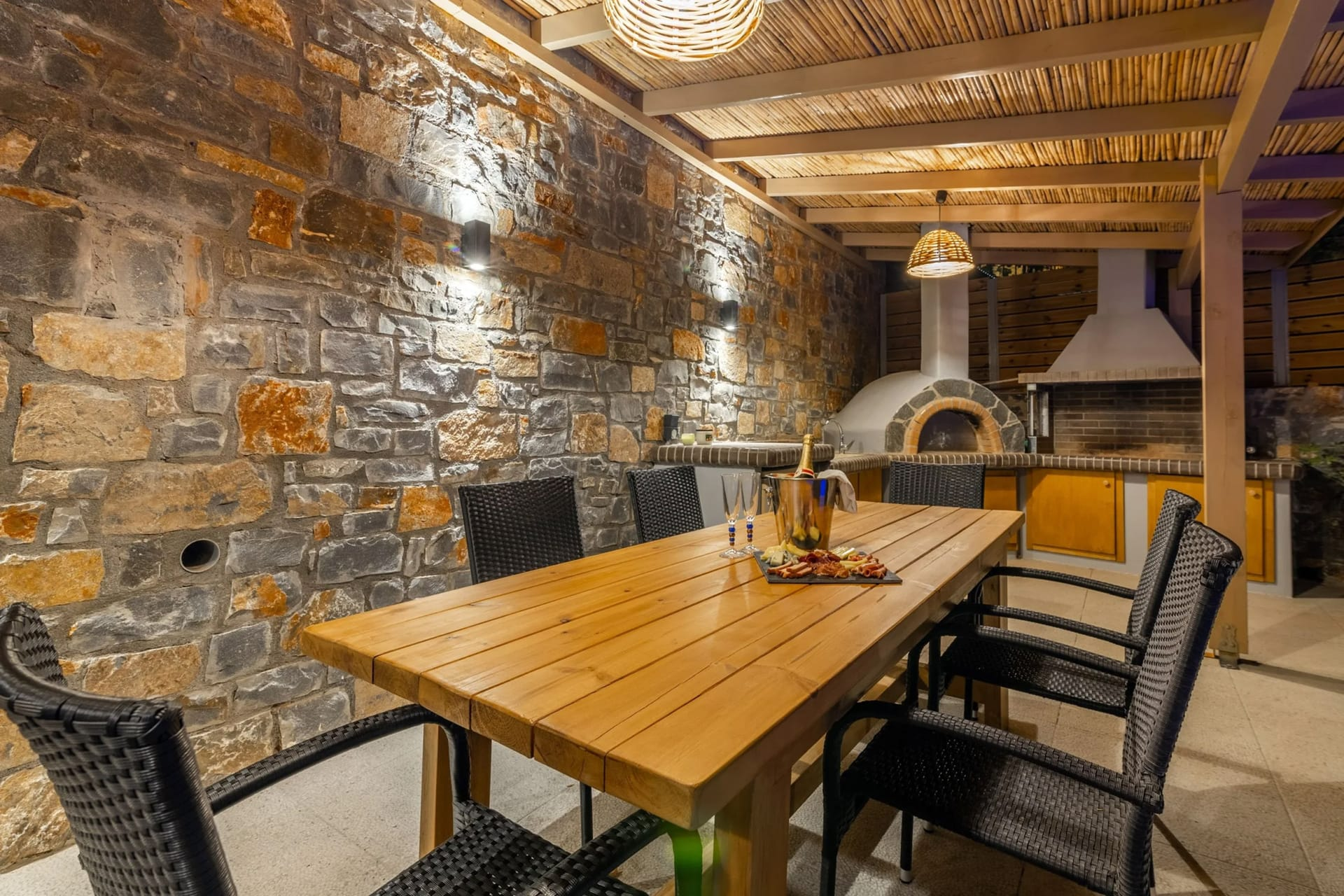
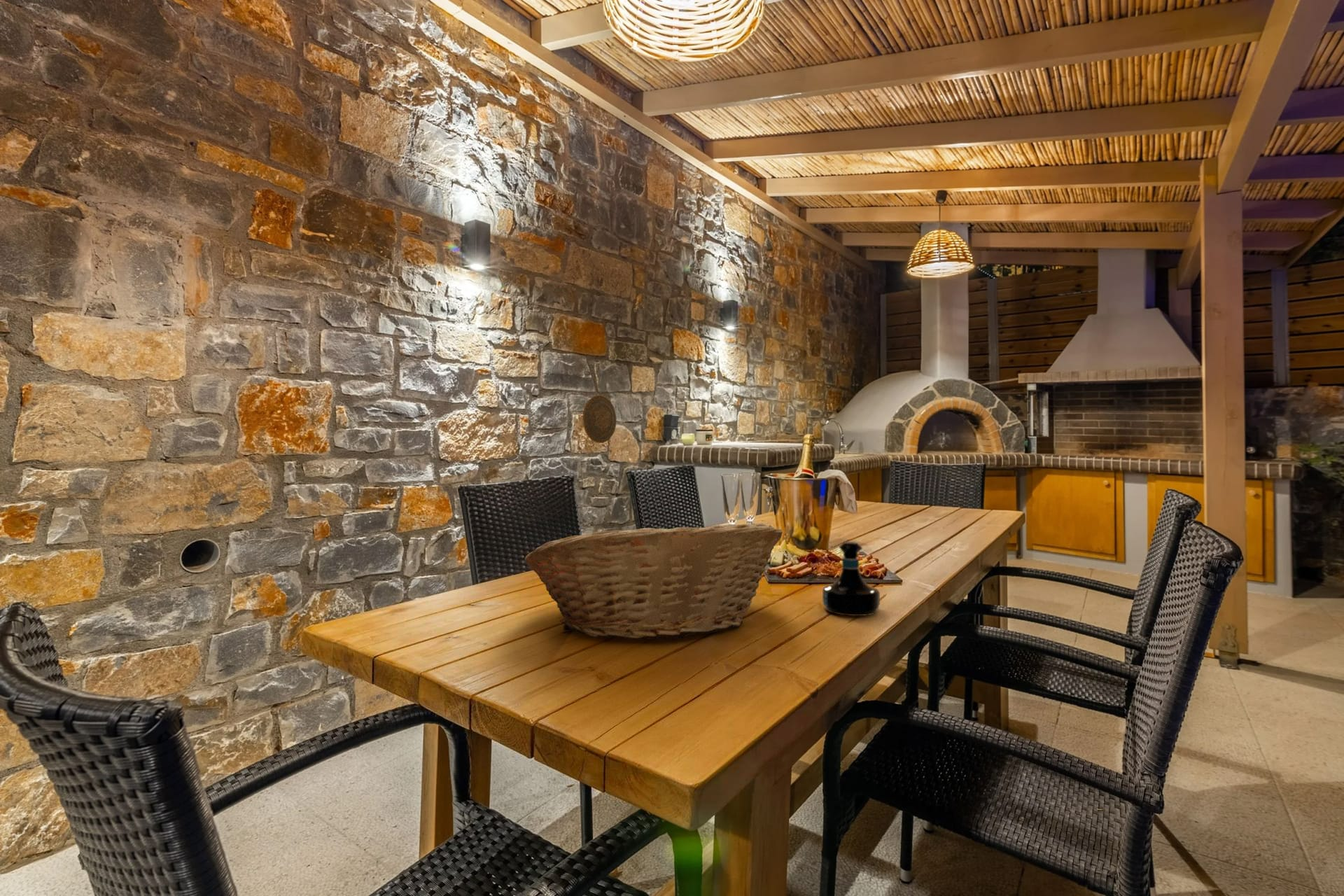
+ decorative plate (601, 419)
+ tequila bottle (850, 576)
+ fruit basket (656, 569)
